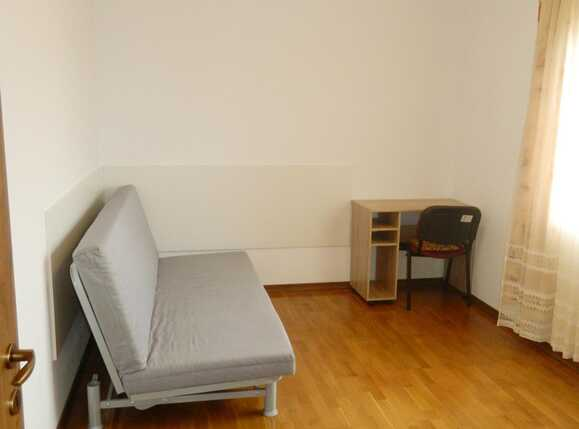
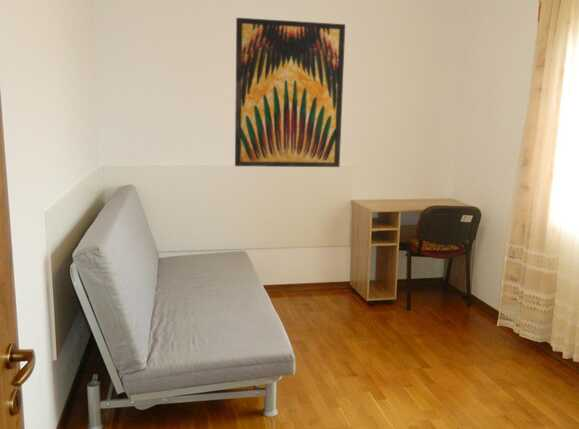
+ wall art (289, 95)
